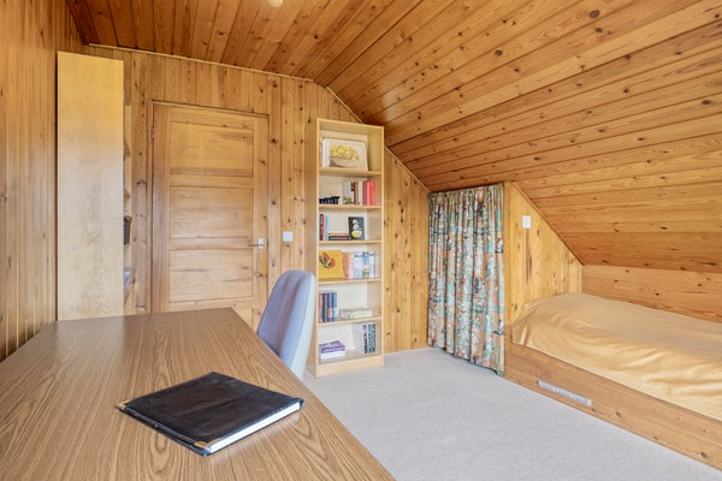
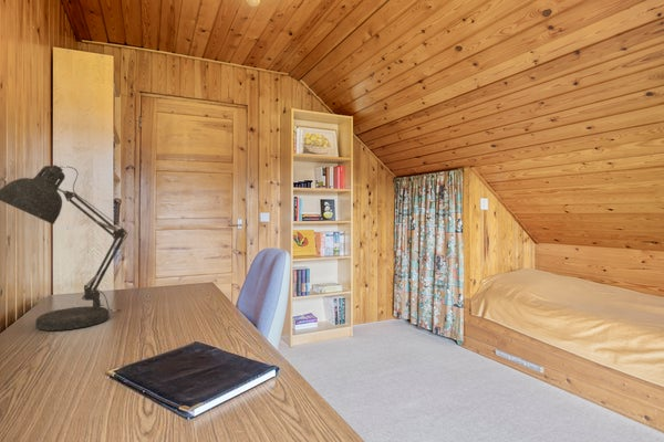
+ desk lamp (53, 223)
